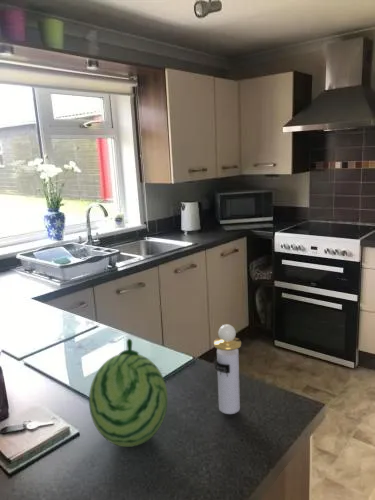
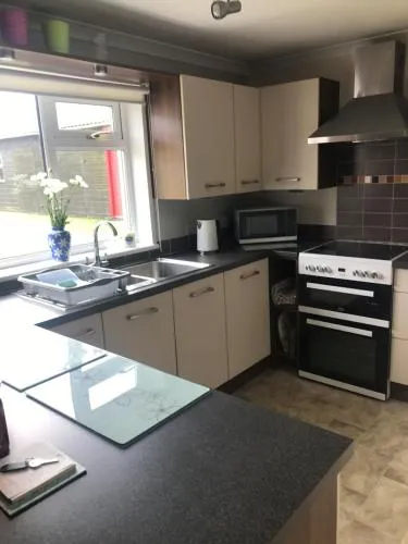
- fruit (128, 392)
- perfume bottle (228, 368)
